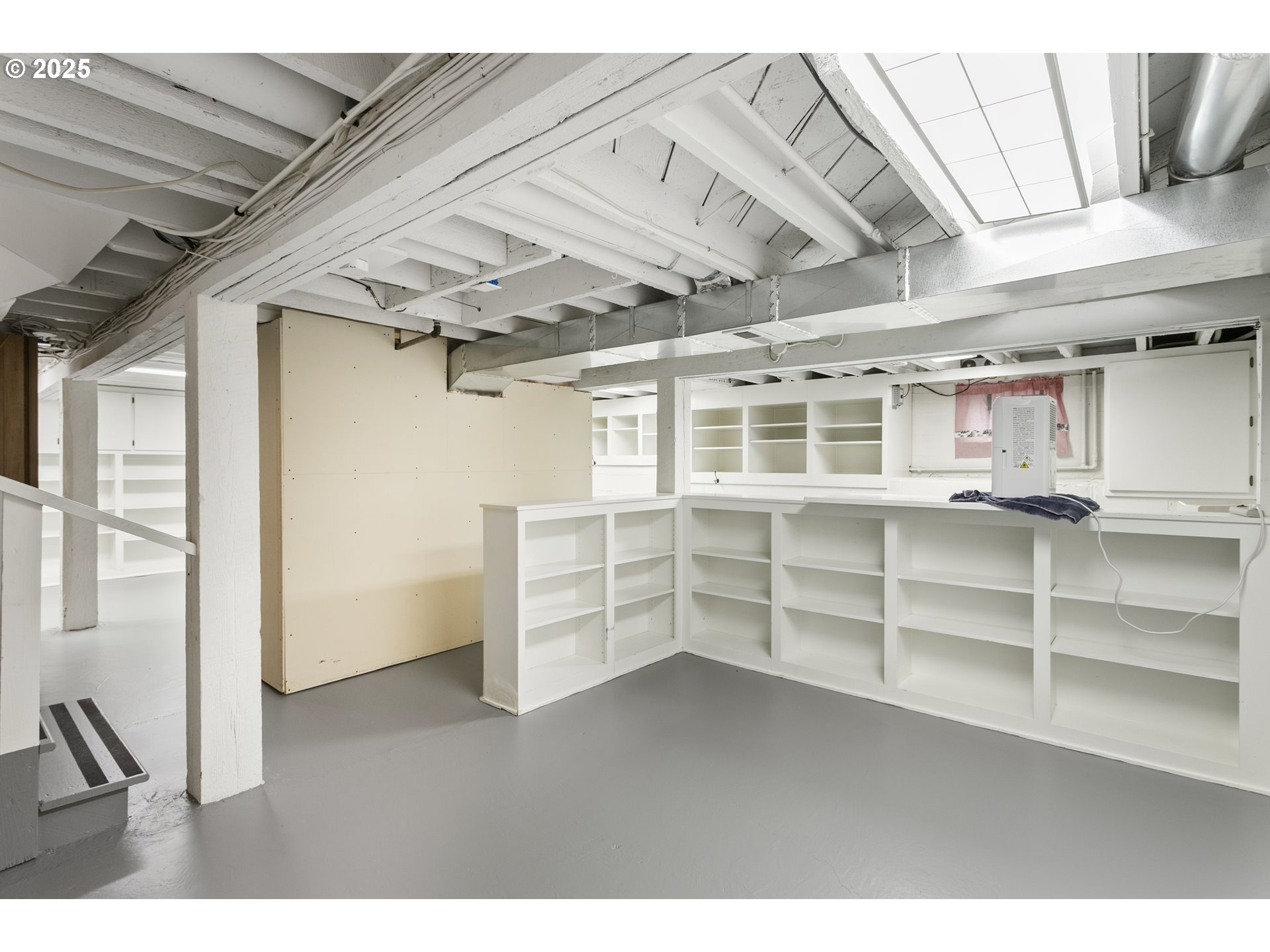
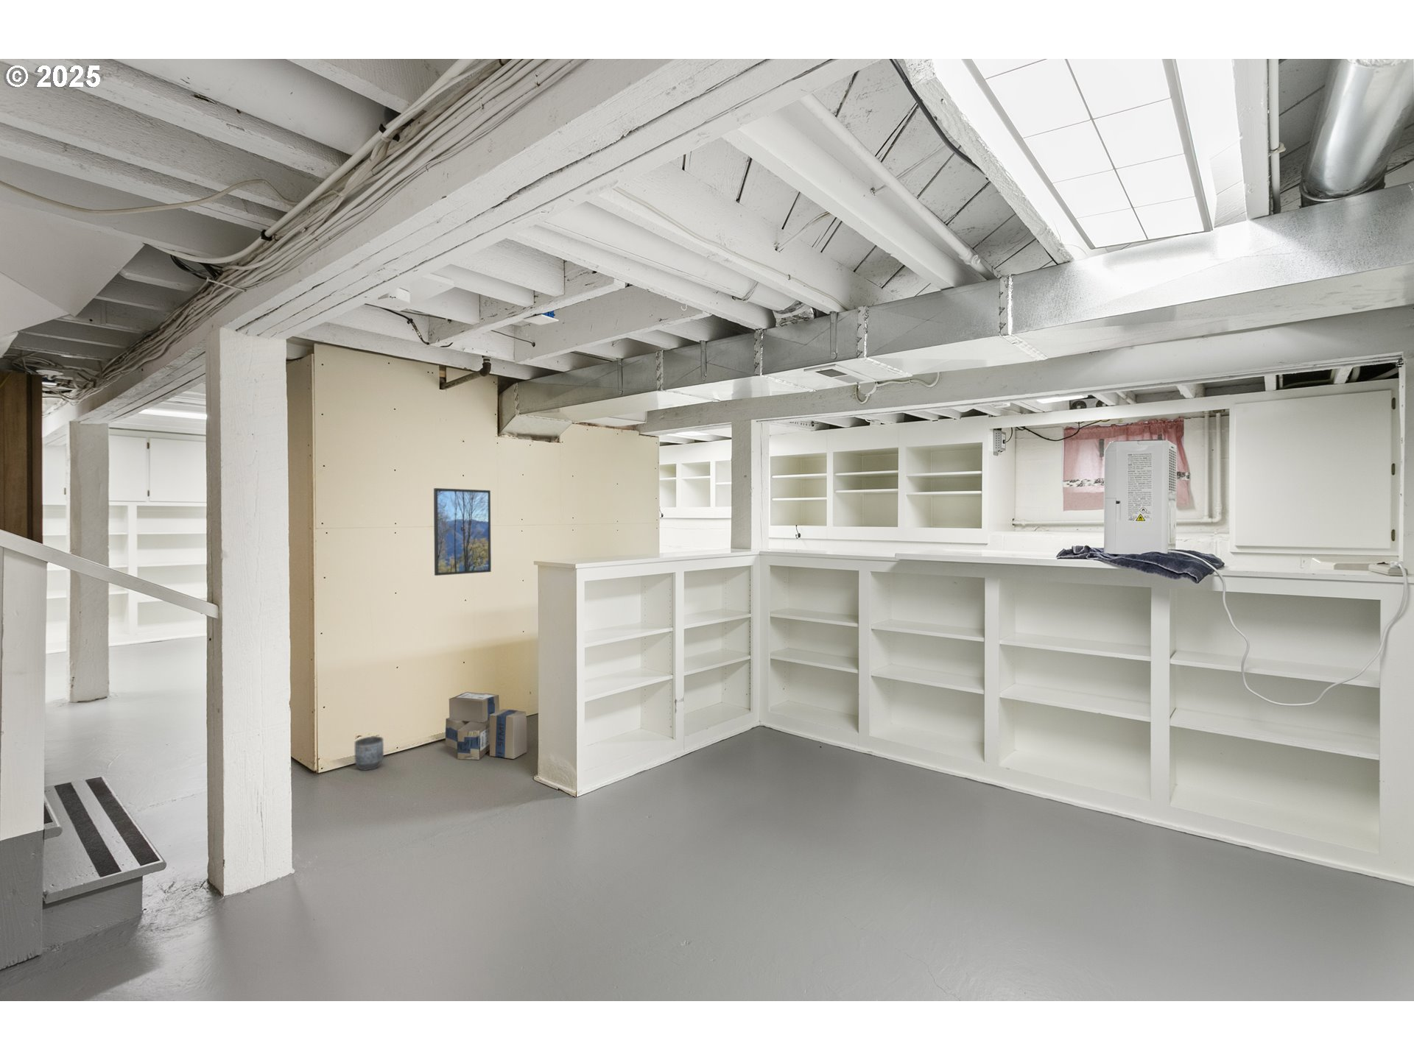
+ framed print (463, 531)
+ cardboard box (481, 726)
+ planter (369, 754)
